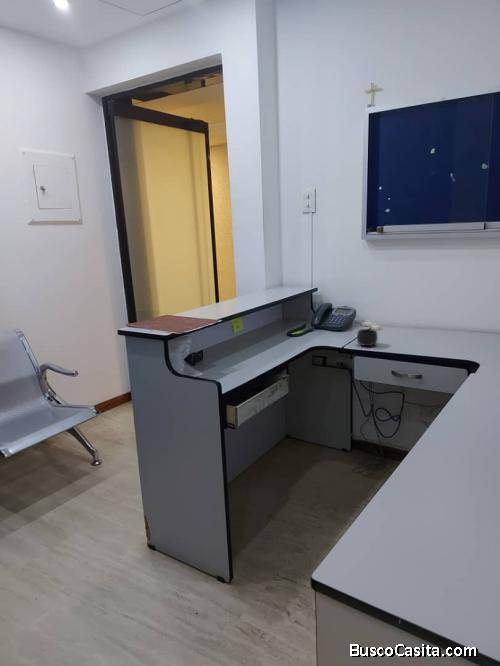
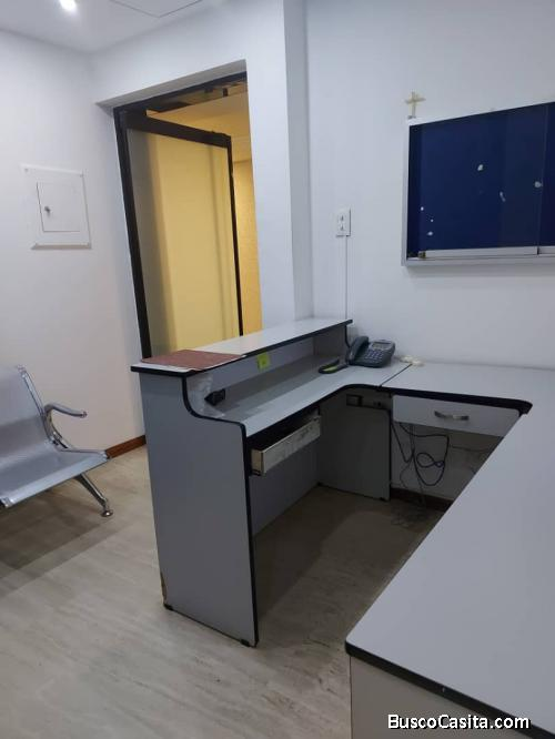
- mug (367, 338)
